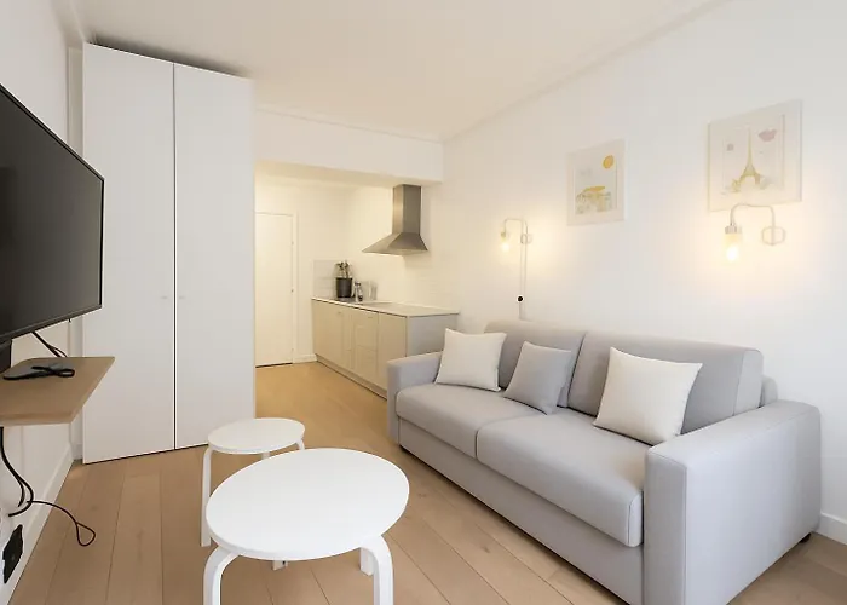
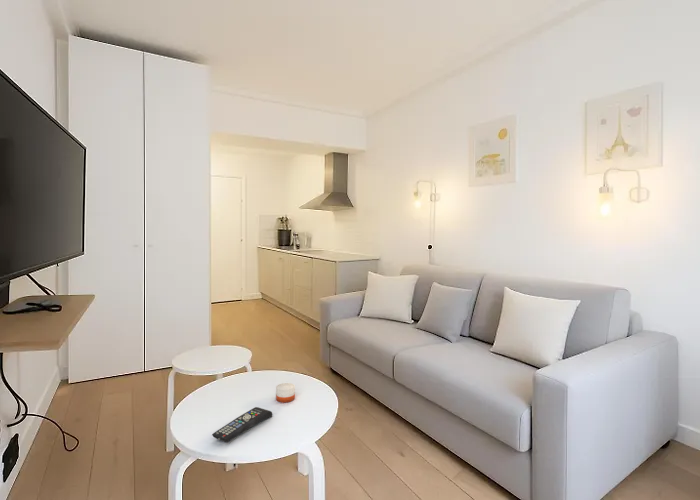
+ remote control (244, 422)
+ candle (285, 385)
